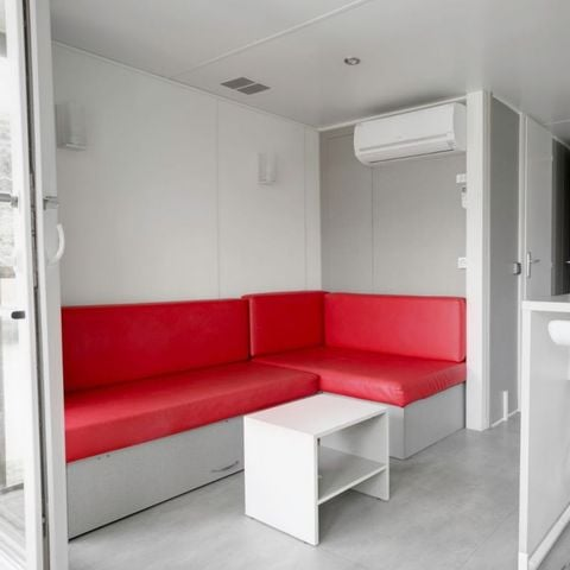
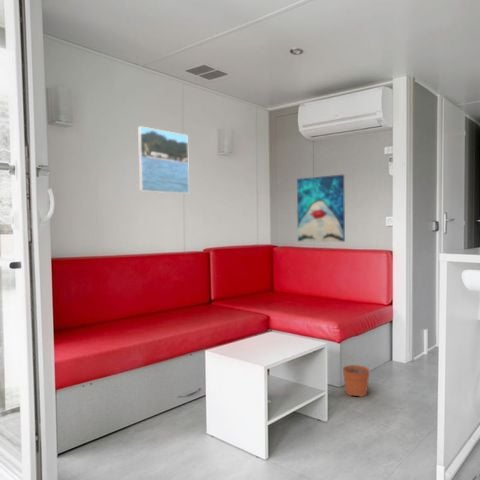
+ wall art (320, 209)
+ plant pot (356, 375)
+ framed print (164, 161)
